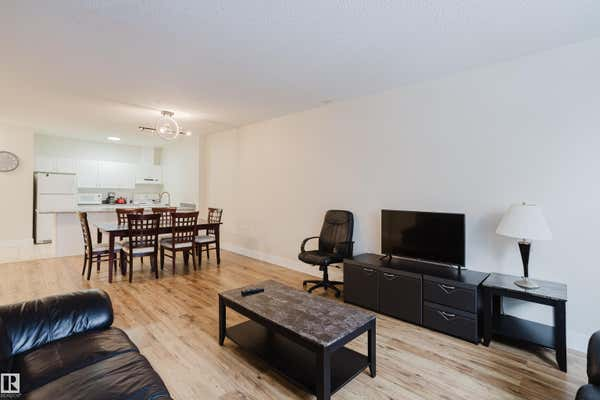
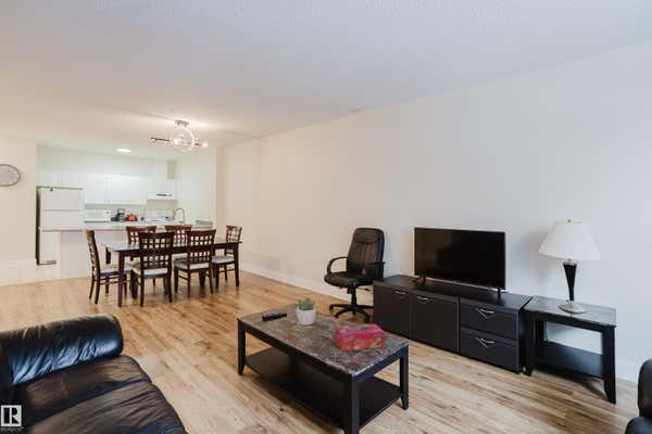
+ tissue box (359, 336)
+ succulent plant (305, 310)
